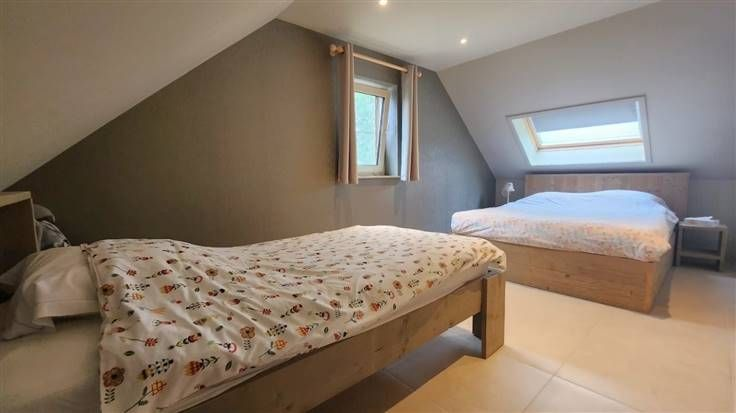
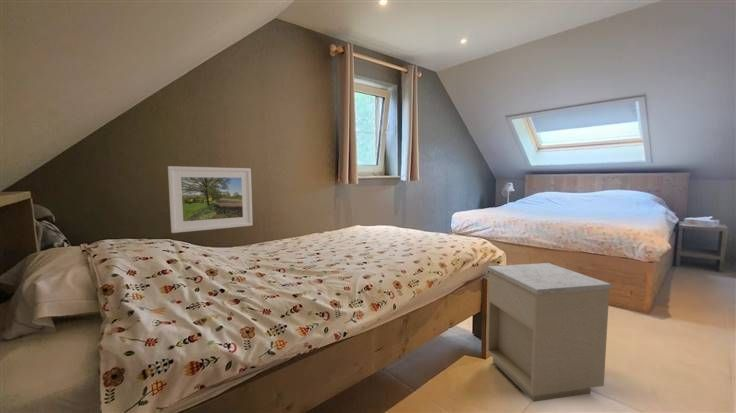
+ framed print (213, 198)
+ nightstand (541, 325)
